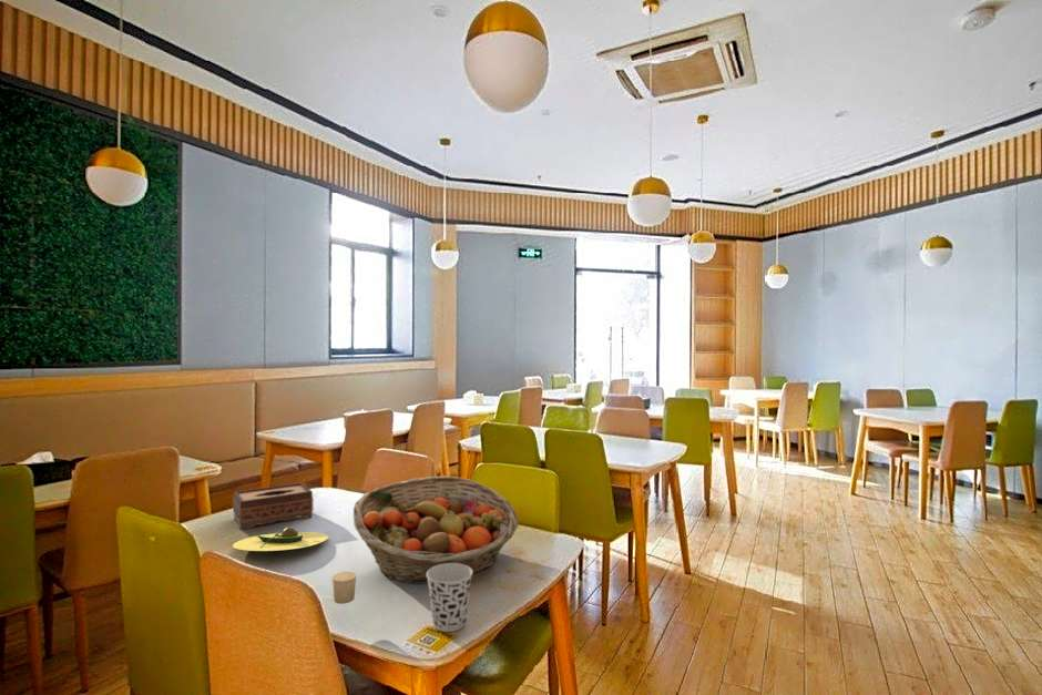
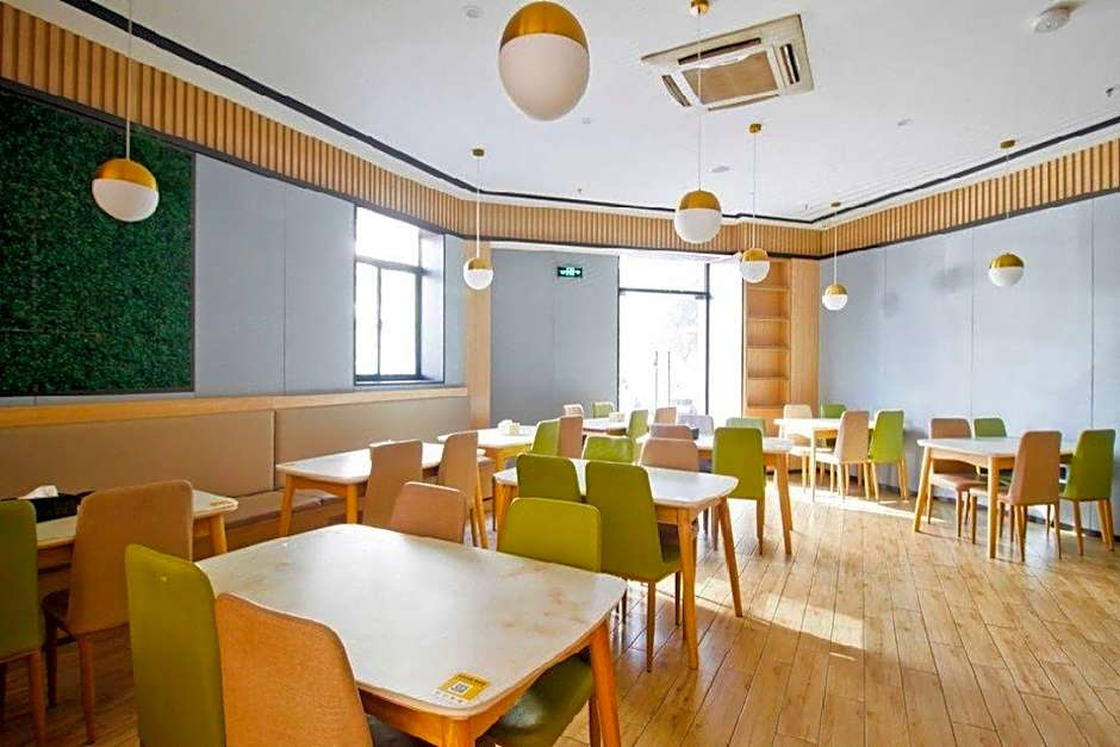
- avocado (282, 535)
- tissue box (273, 504)
- candle (344, 596)
- fruit basket (437, 525)
- cup (449, 597)
